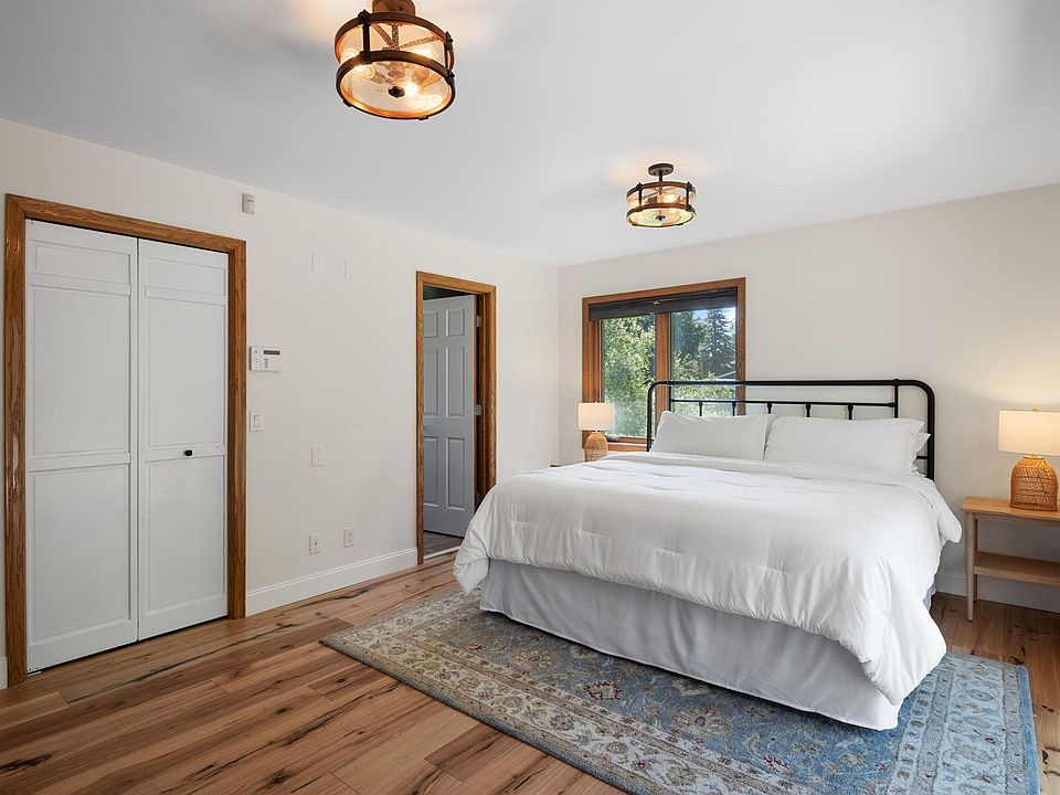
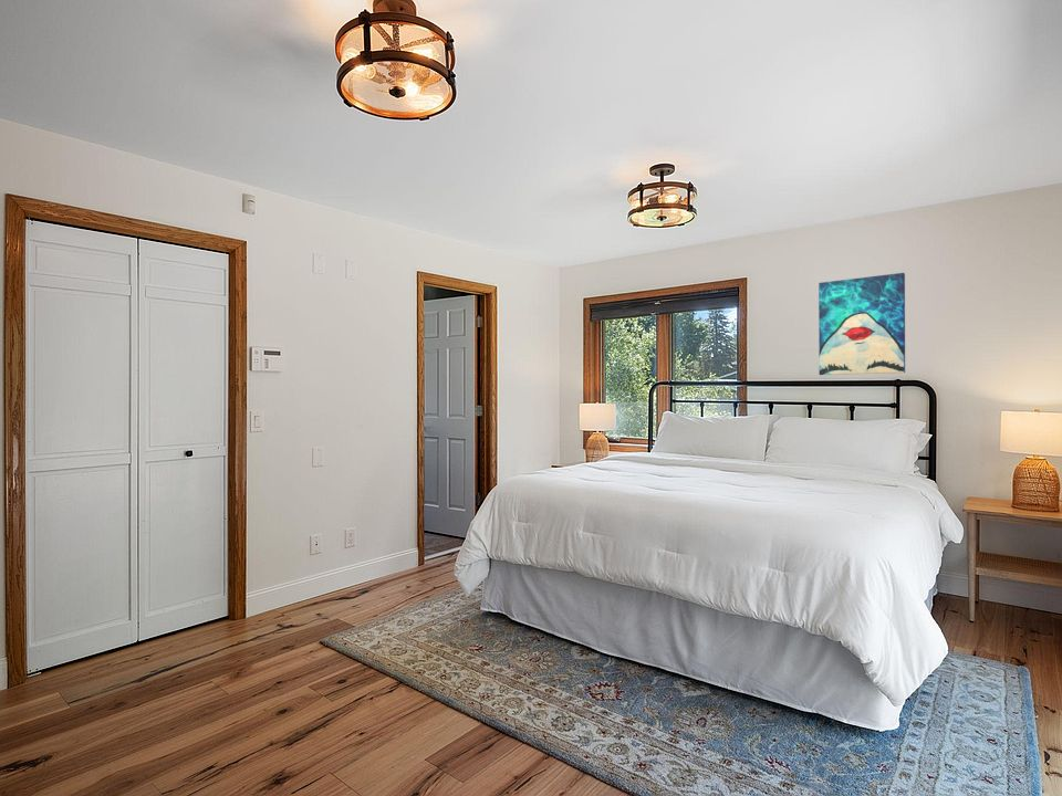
+ wall art (860, 325)
